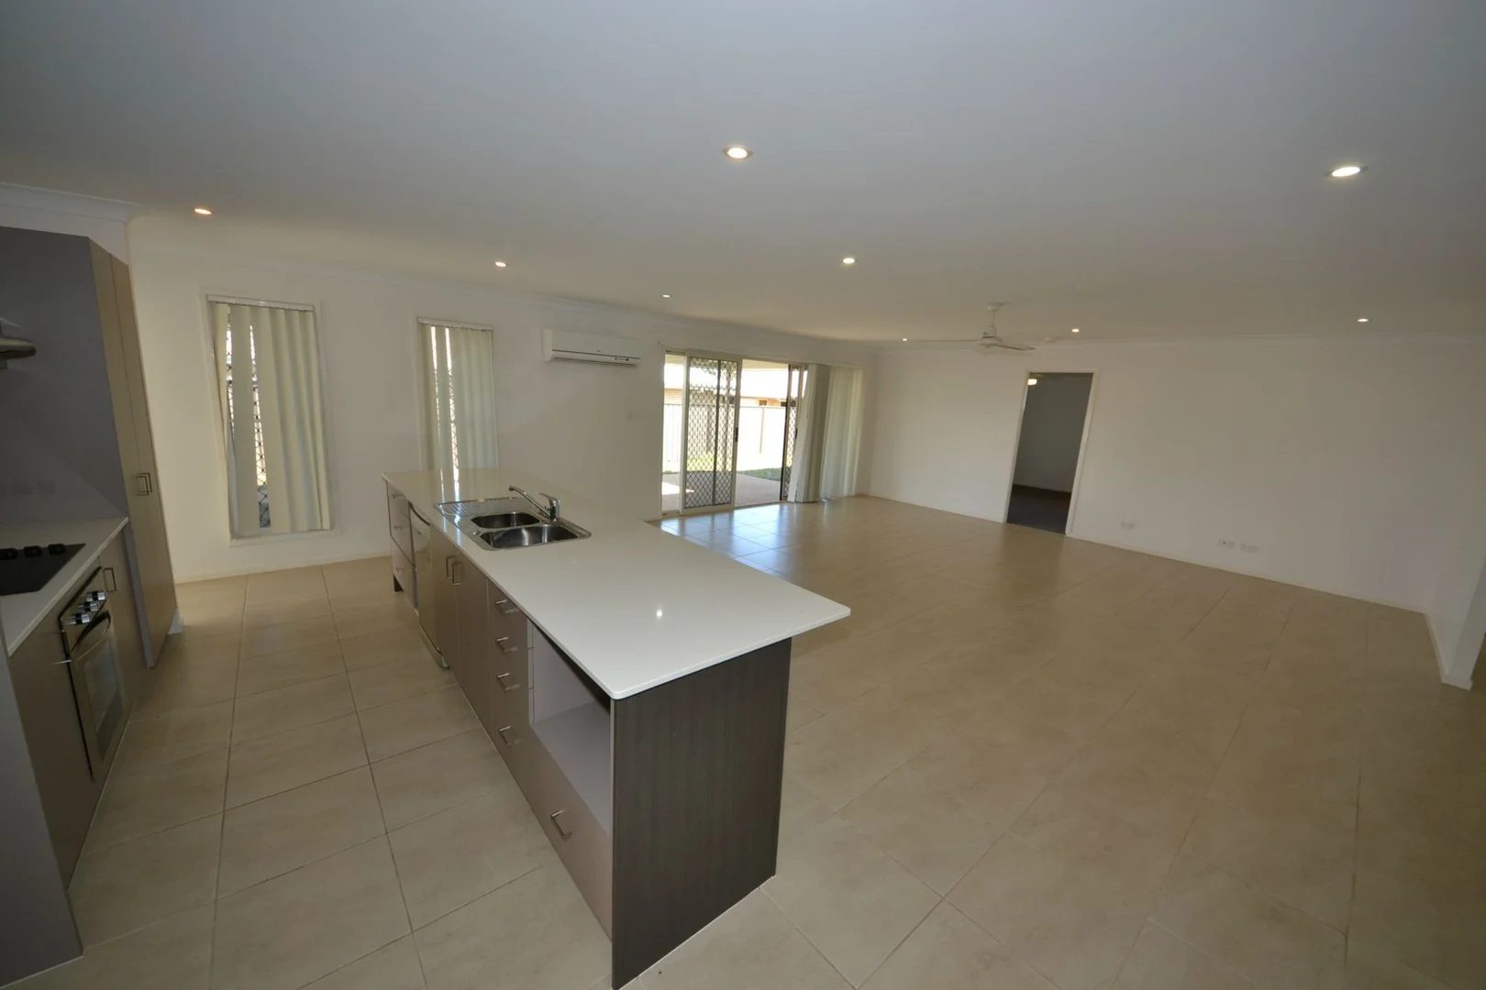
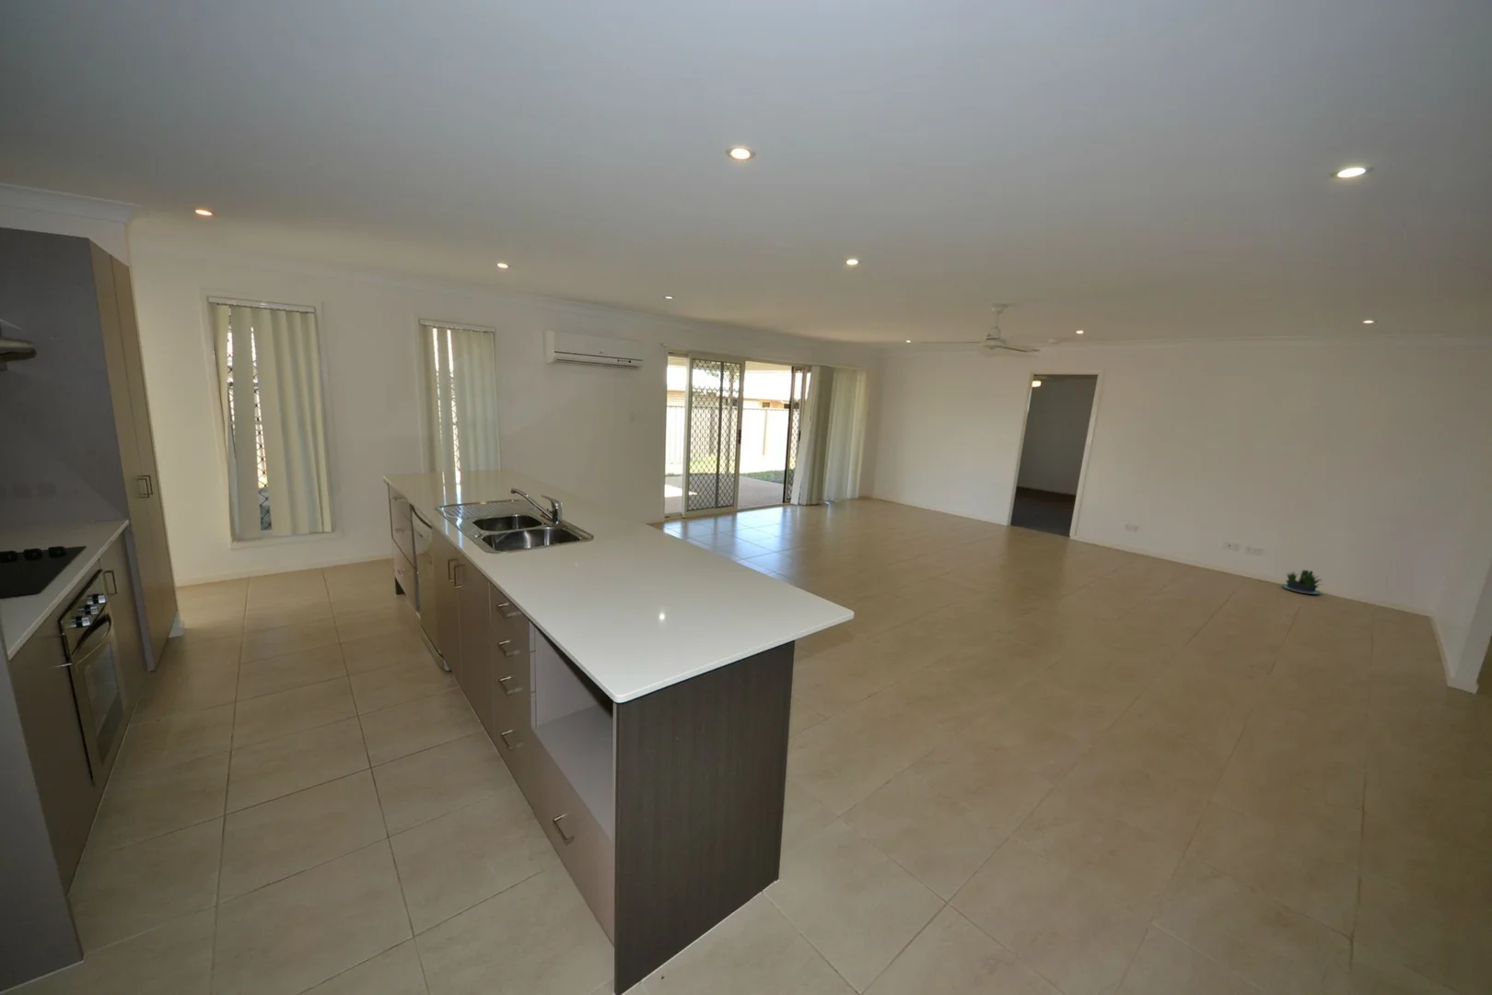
+ potted plant (1306, 581)
